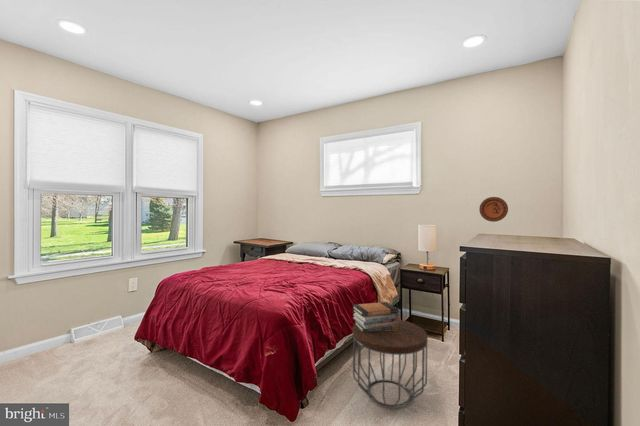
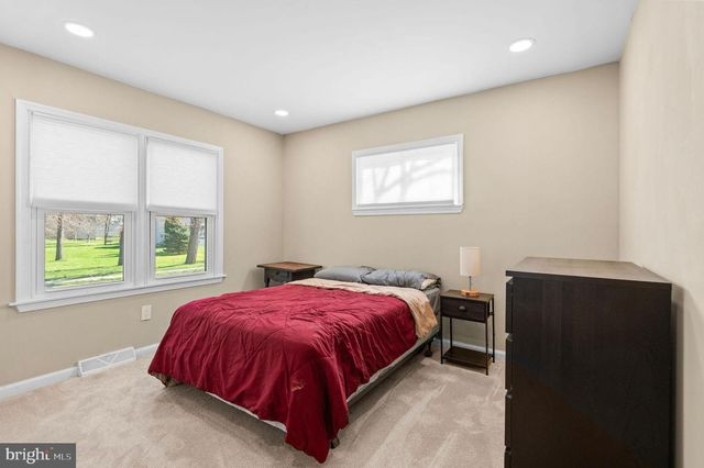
- decorative plate (493, 209)
- book stack (374, 316)
- side table (392, 361)
